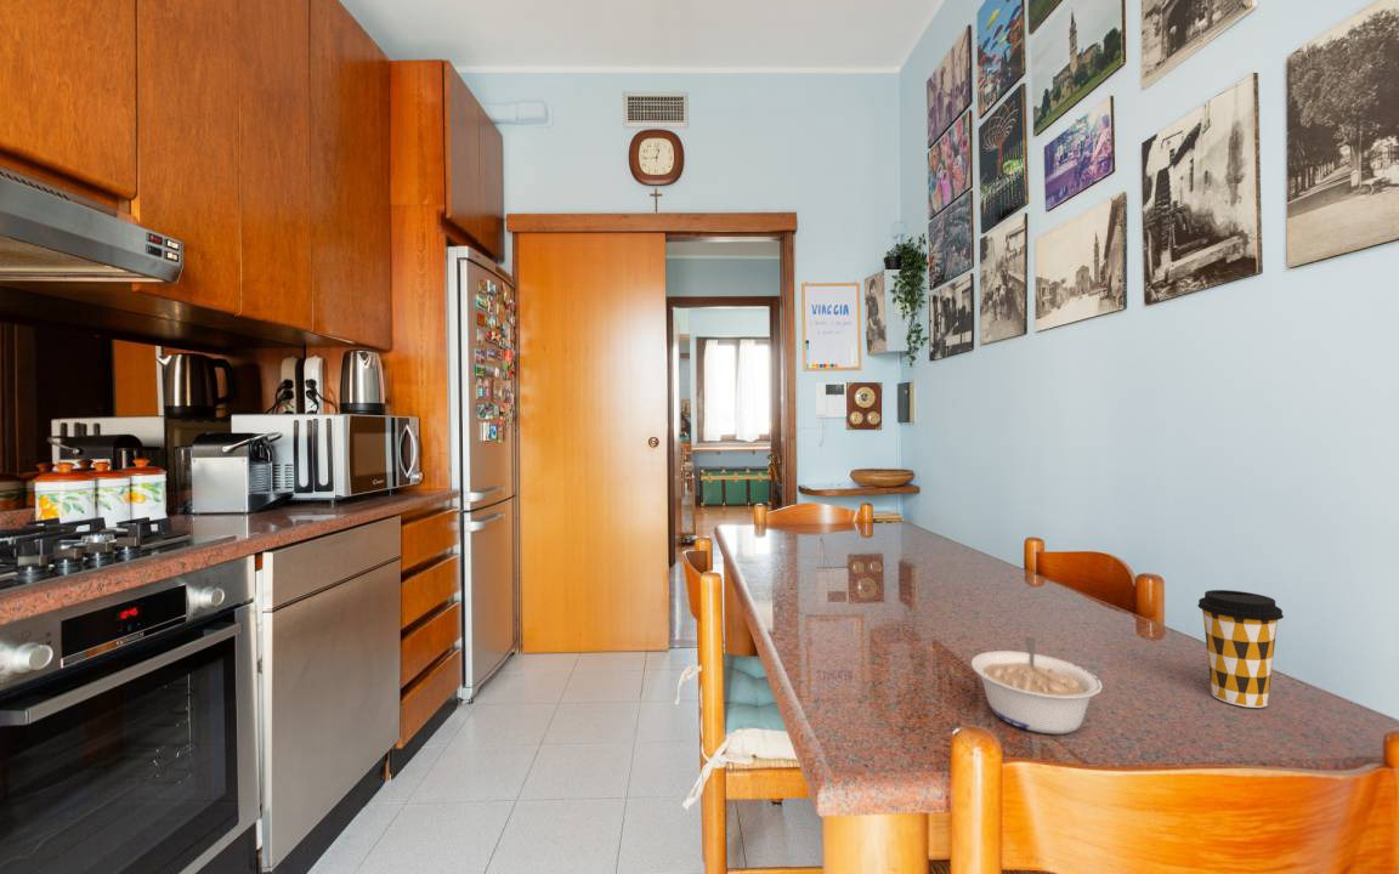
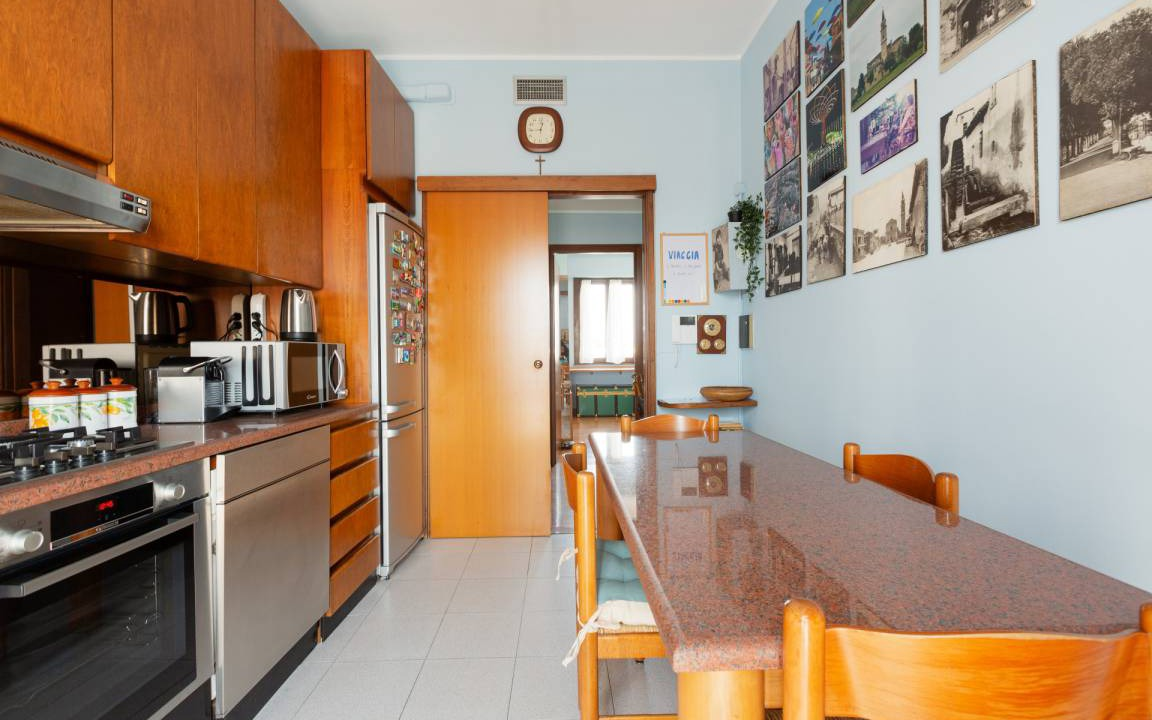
- coffee cup (1239, 647)
- legume (1030, 686)
